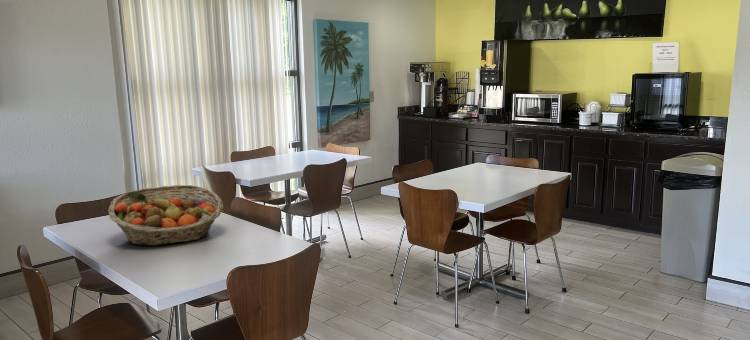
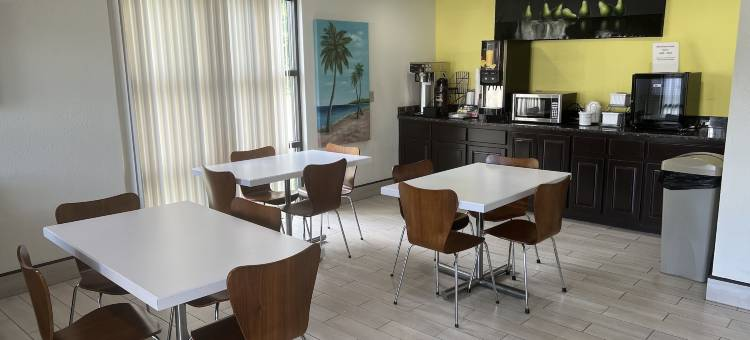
- fruit basket (167, 214)
